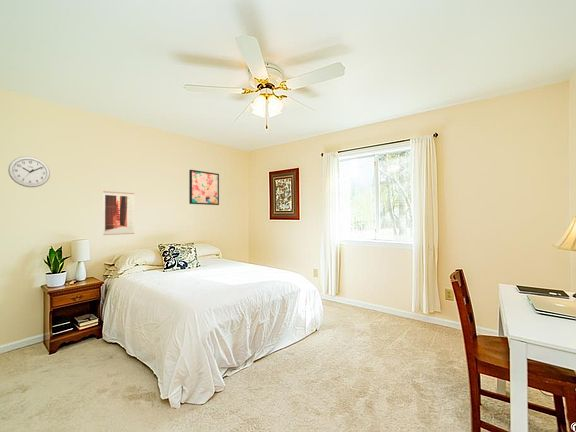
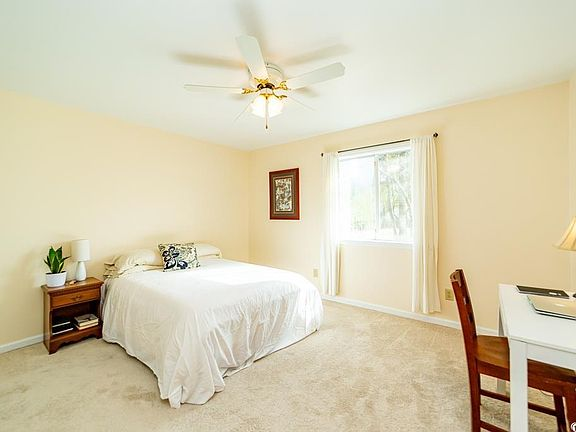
- wall art (119, 213)
- wall clock (30, 171)
- wall art (204, 188)
